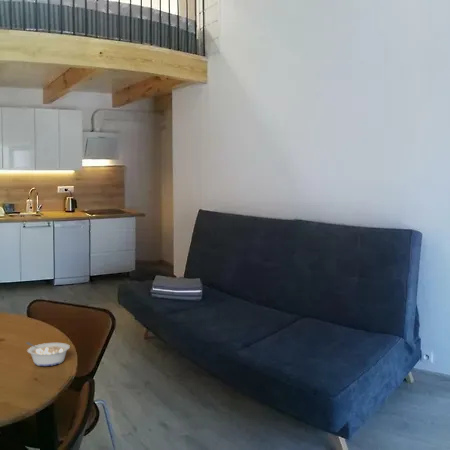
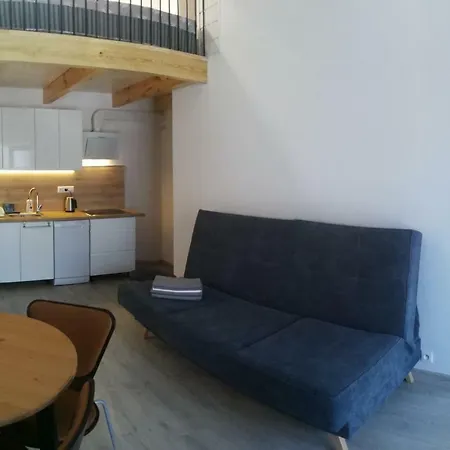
- legume (47, 353)
